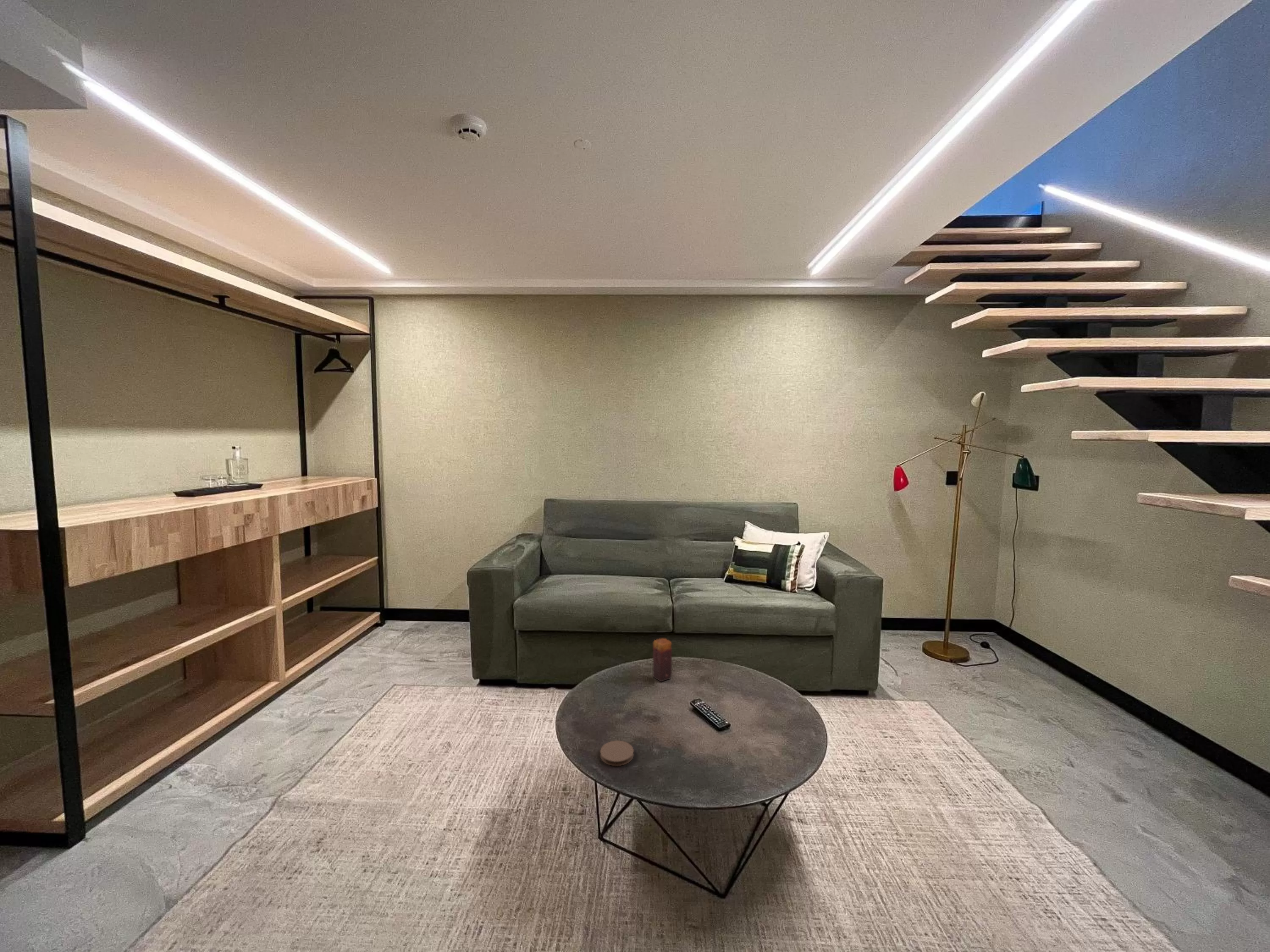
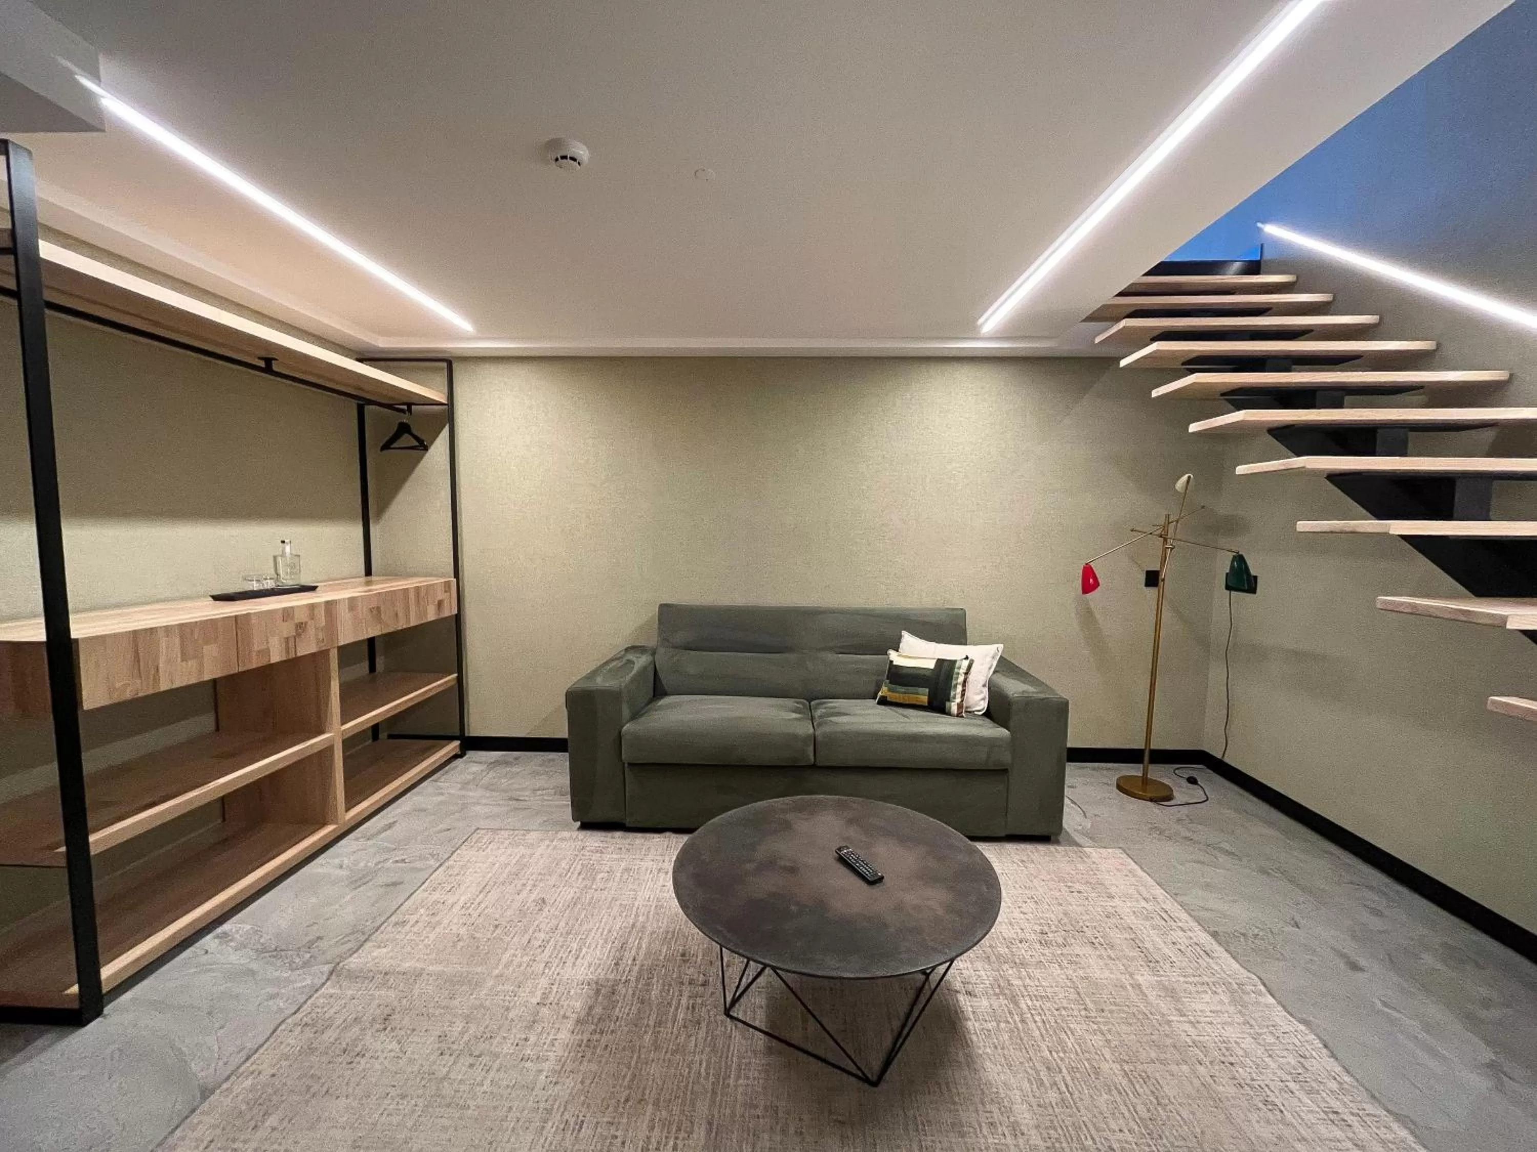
- coaster (617, 753)
- candle (662, 659)
